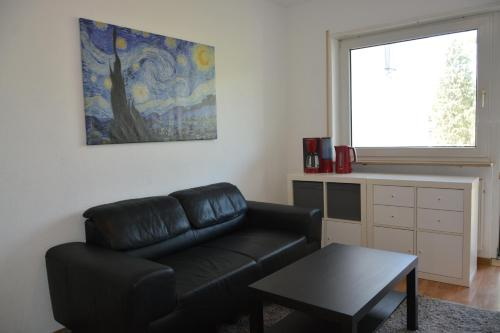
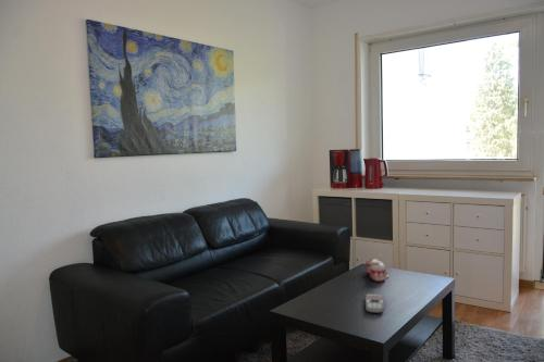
+ mug (374, 266)
+ remote control (374, 303)
